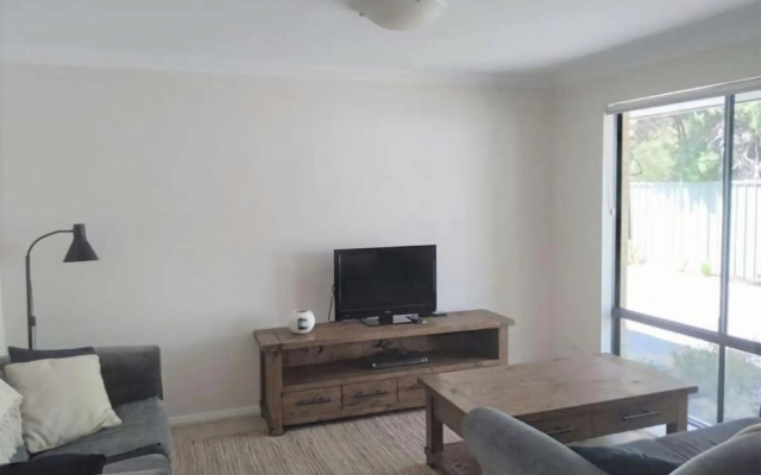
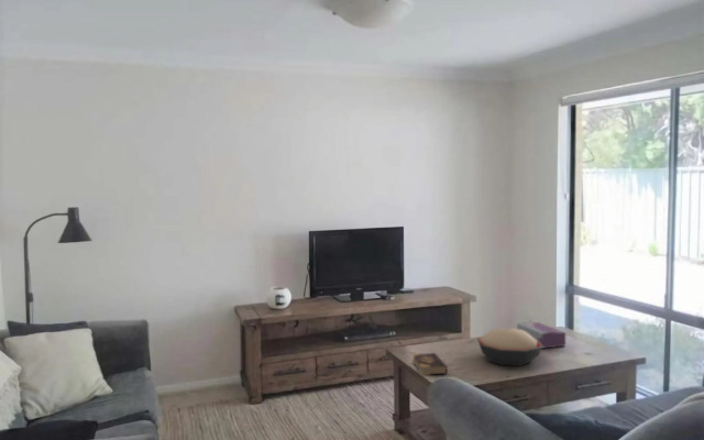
+ decorative bowl (508, 343)
+ tissue box (540, 333)
+ book (428, 362)
